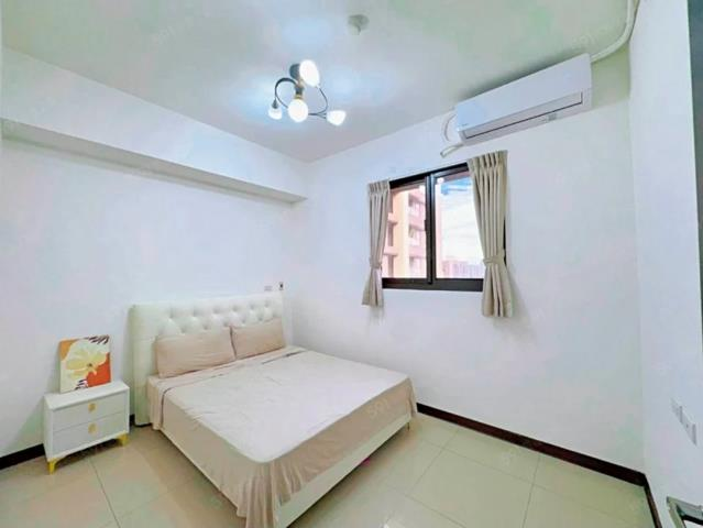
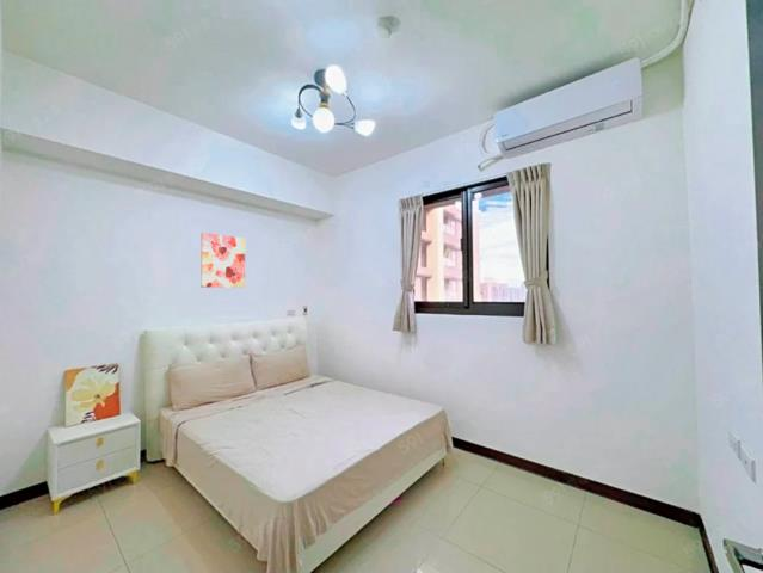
+ wall art (223, 261)
